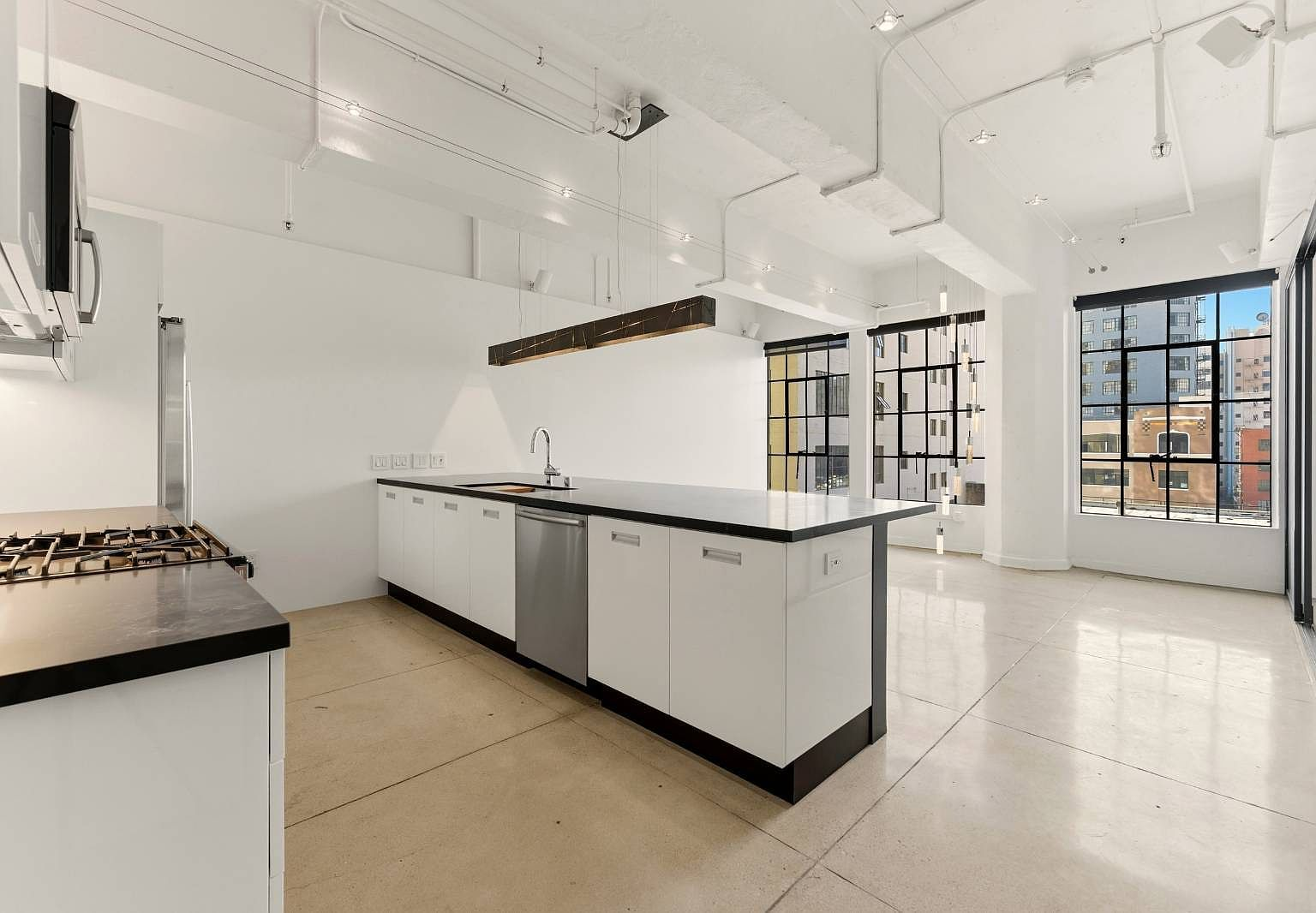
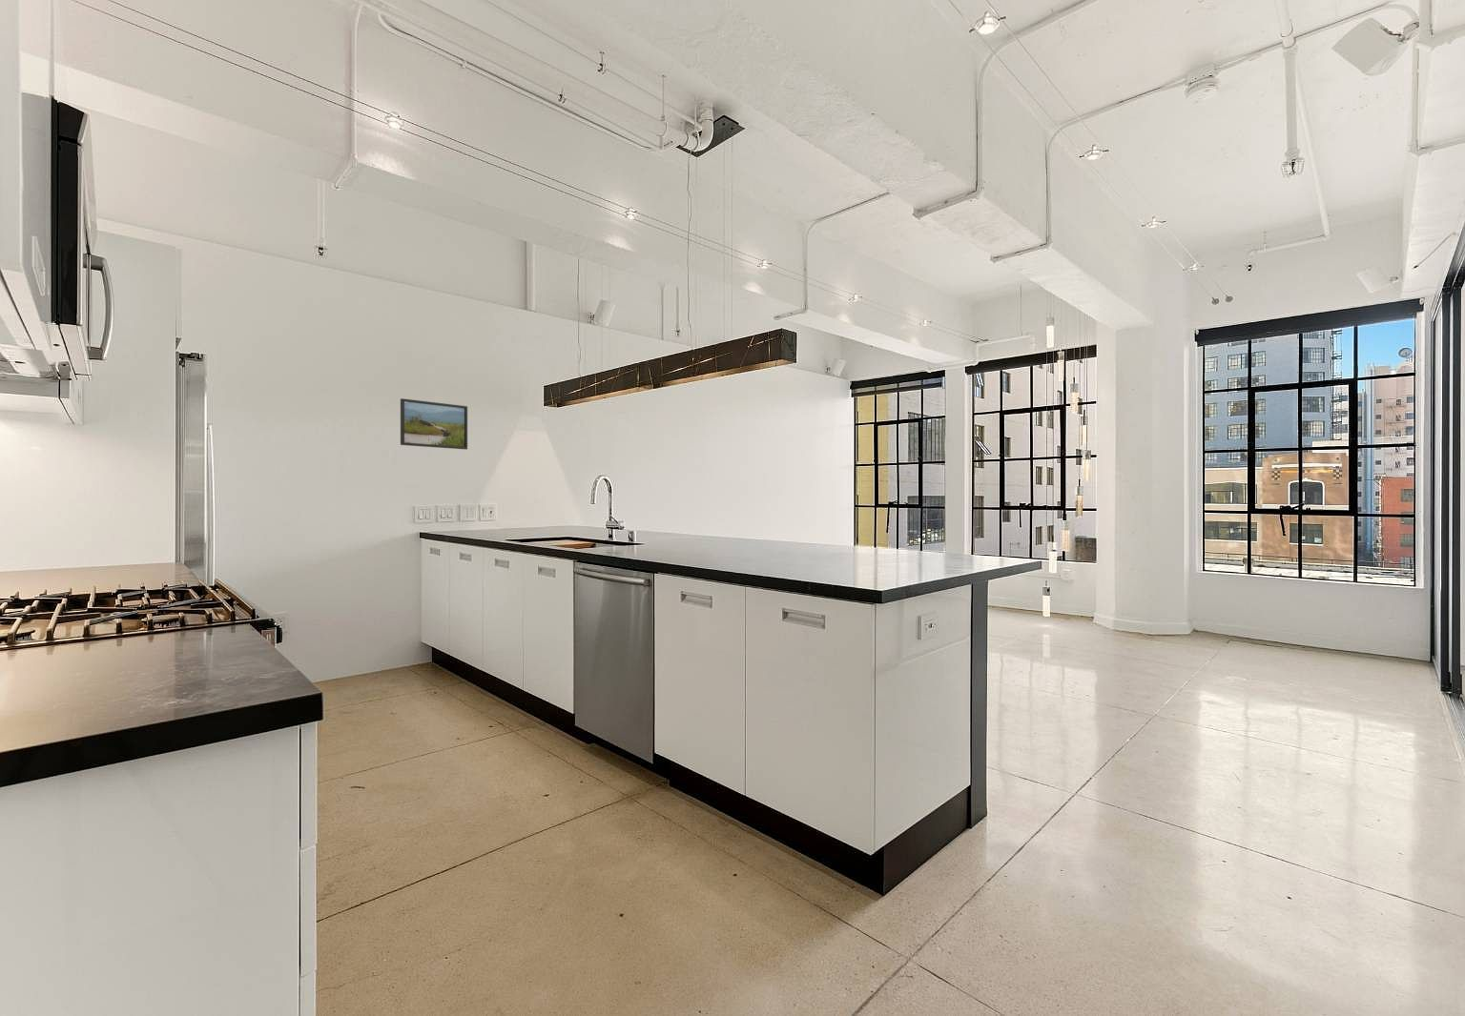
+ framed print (435, 424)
